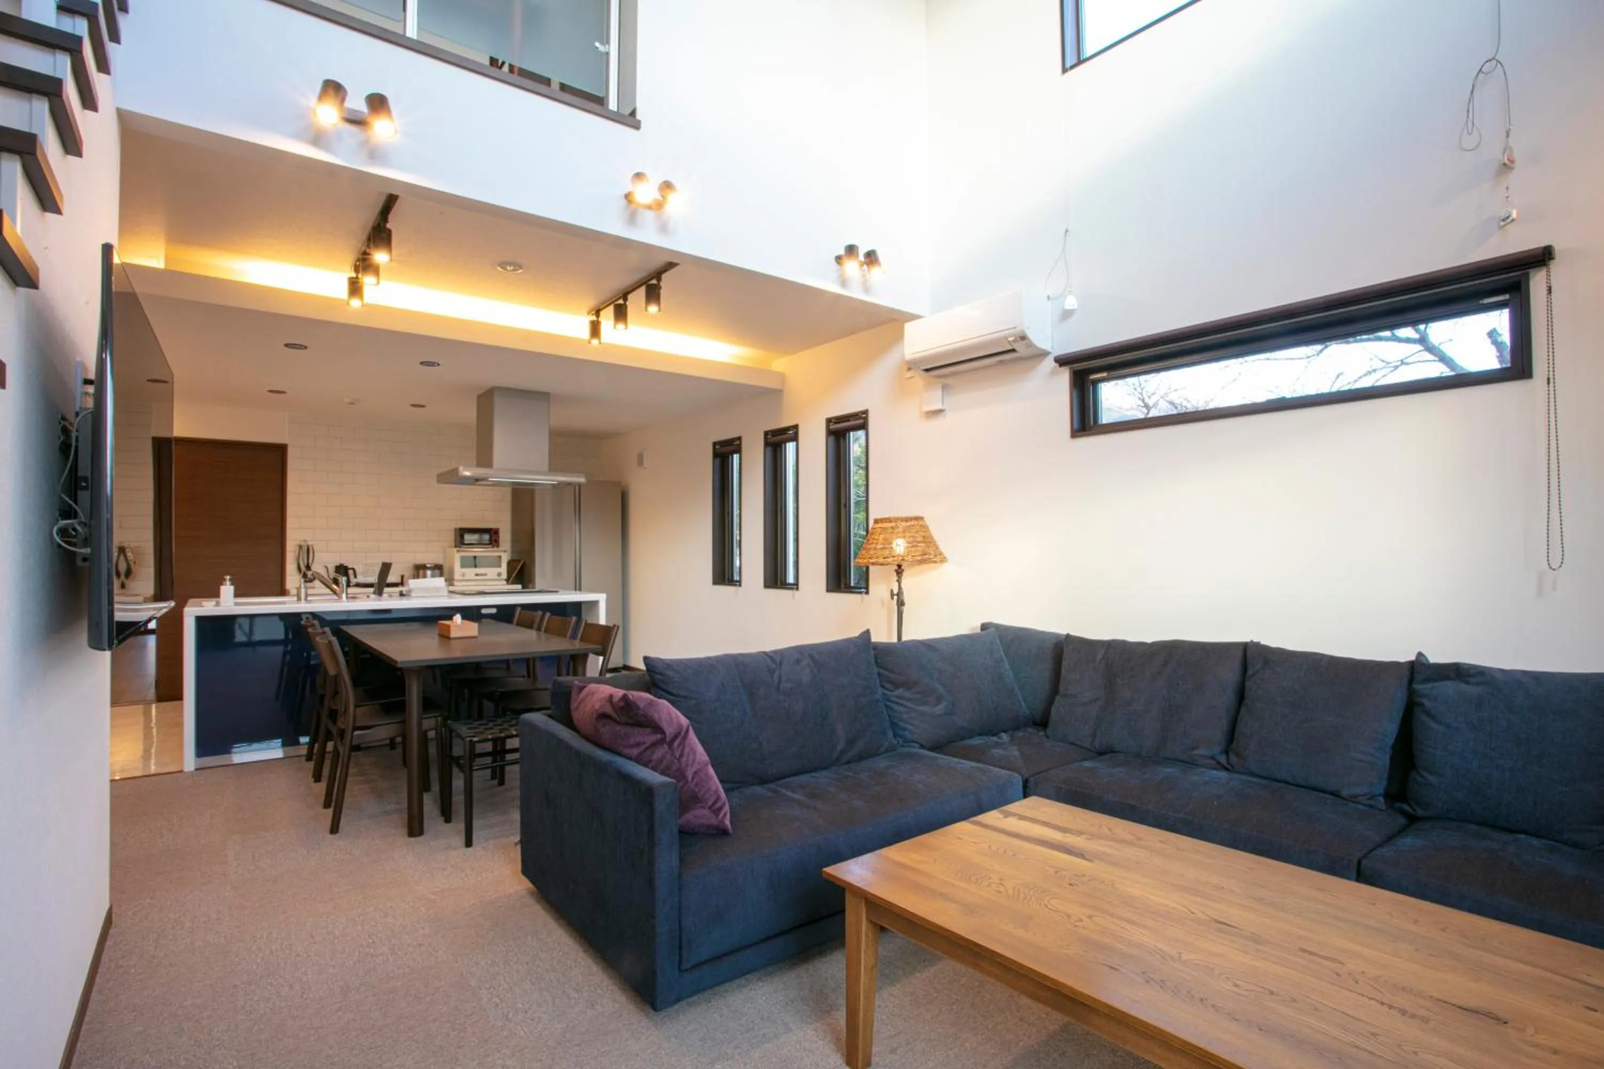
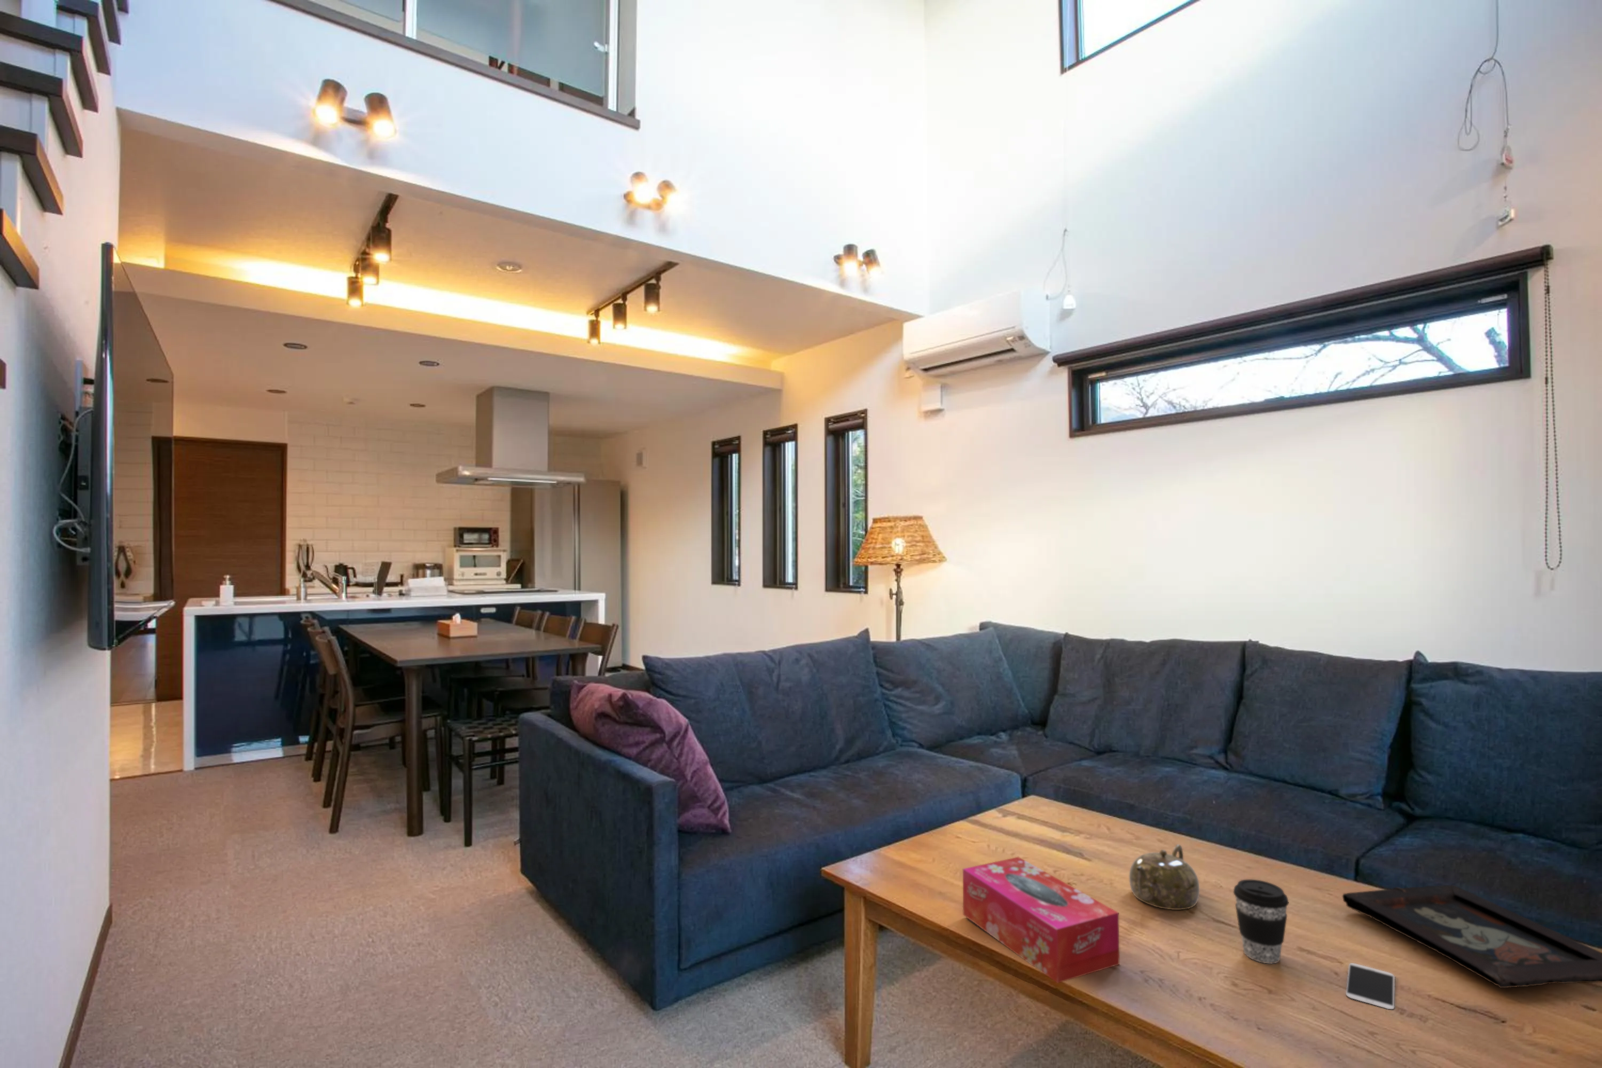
+ tissue box (1036, 914)
+ smartphone (1371, 985)
+ decorative tray (1473, 933)
+ teapot (1161, 875)
+ coffee cup (1261, 921)
